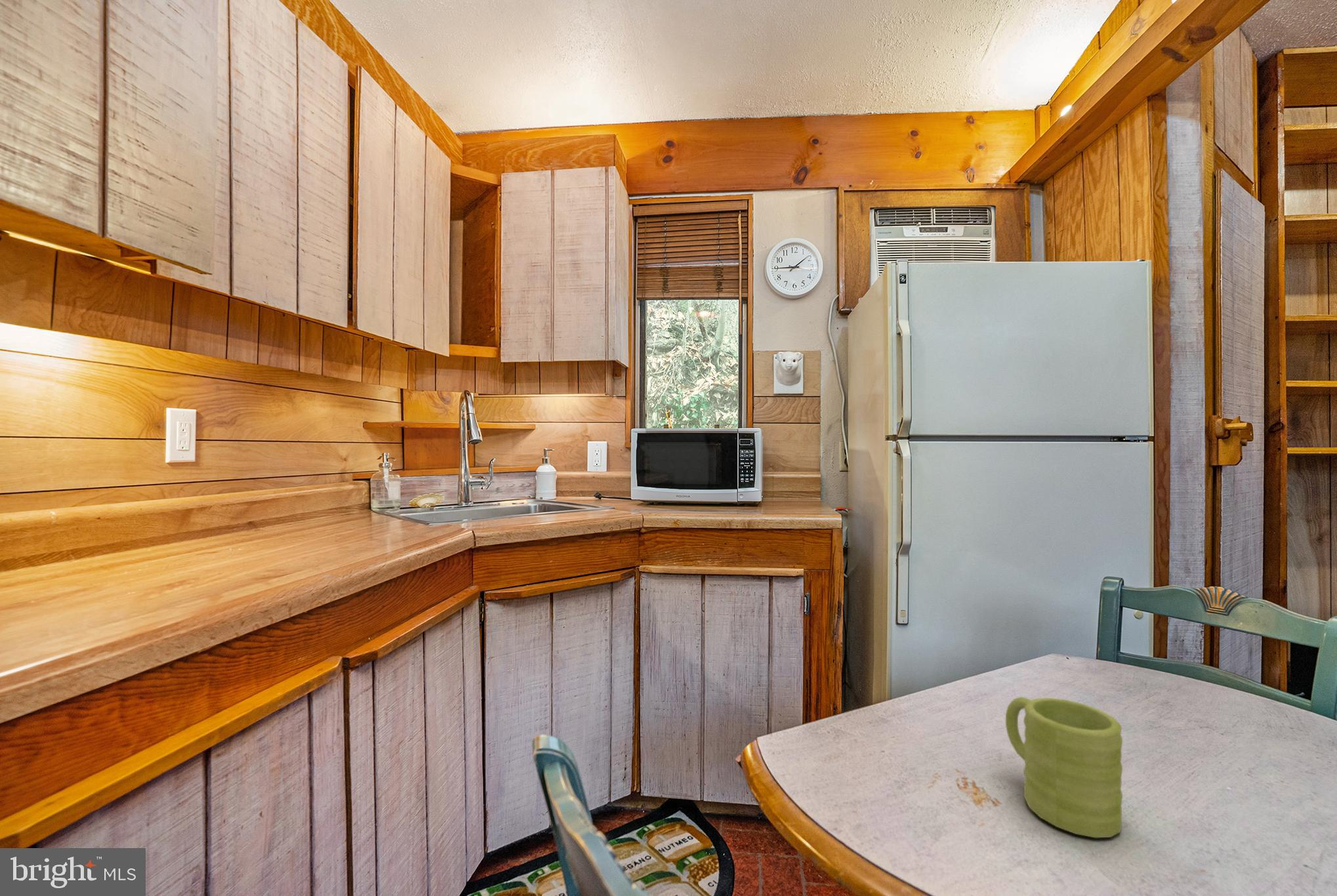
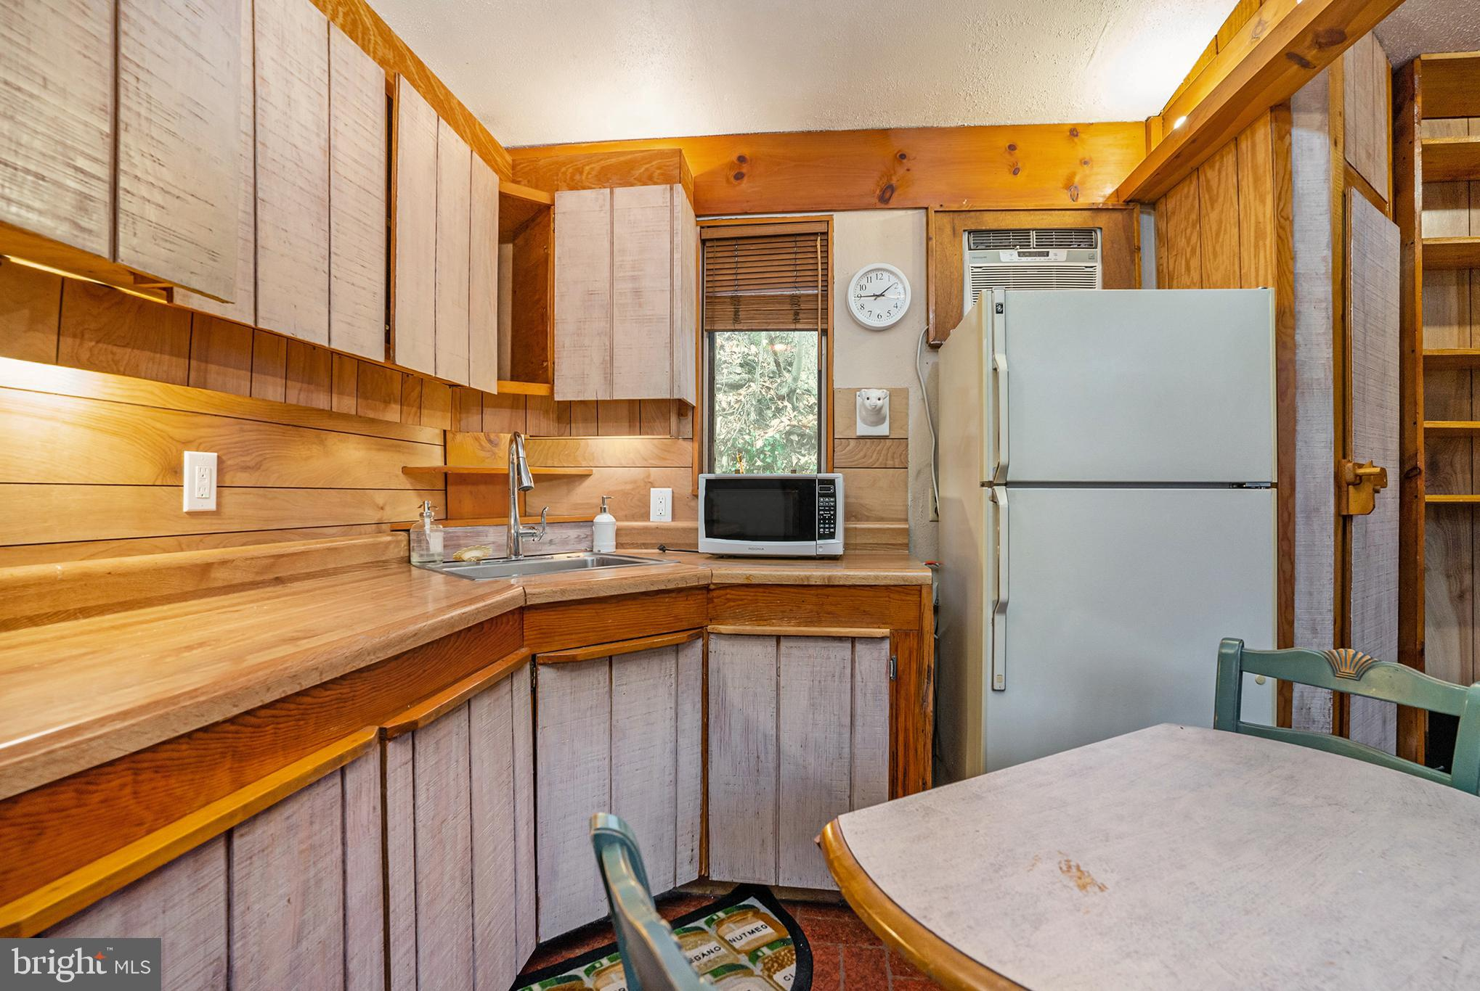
- mug (1054, 753)
